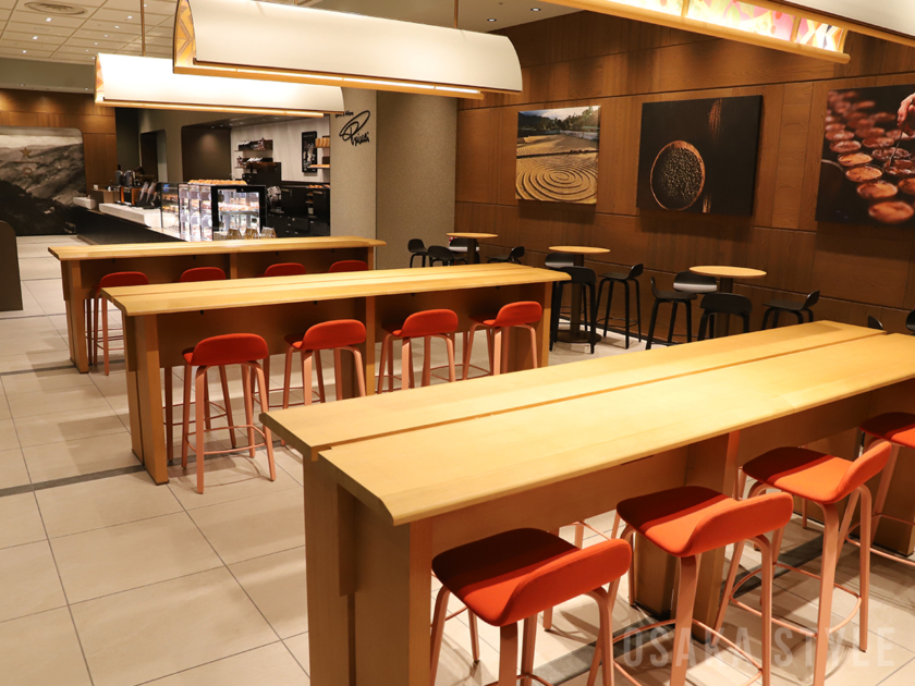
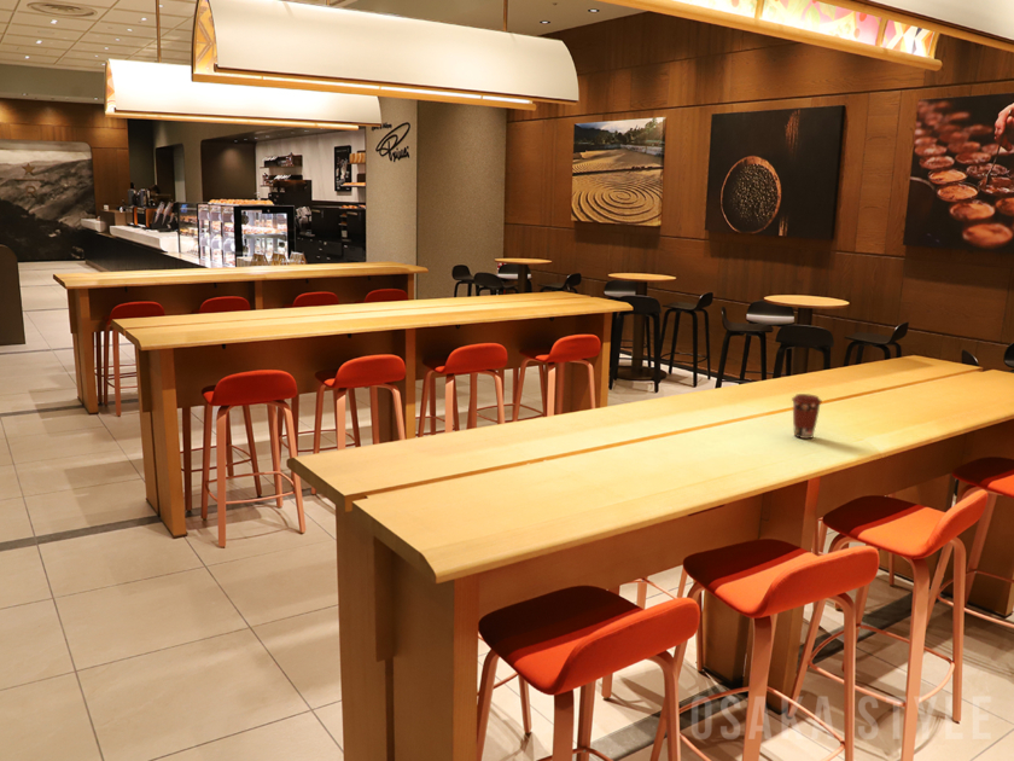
+ coffee cup (805, 416)
